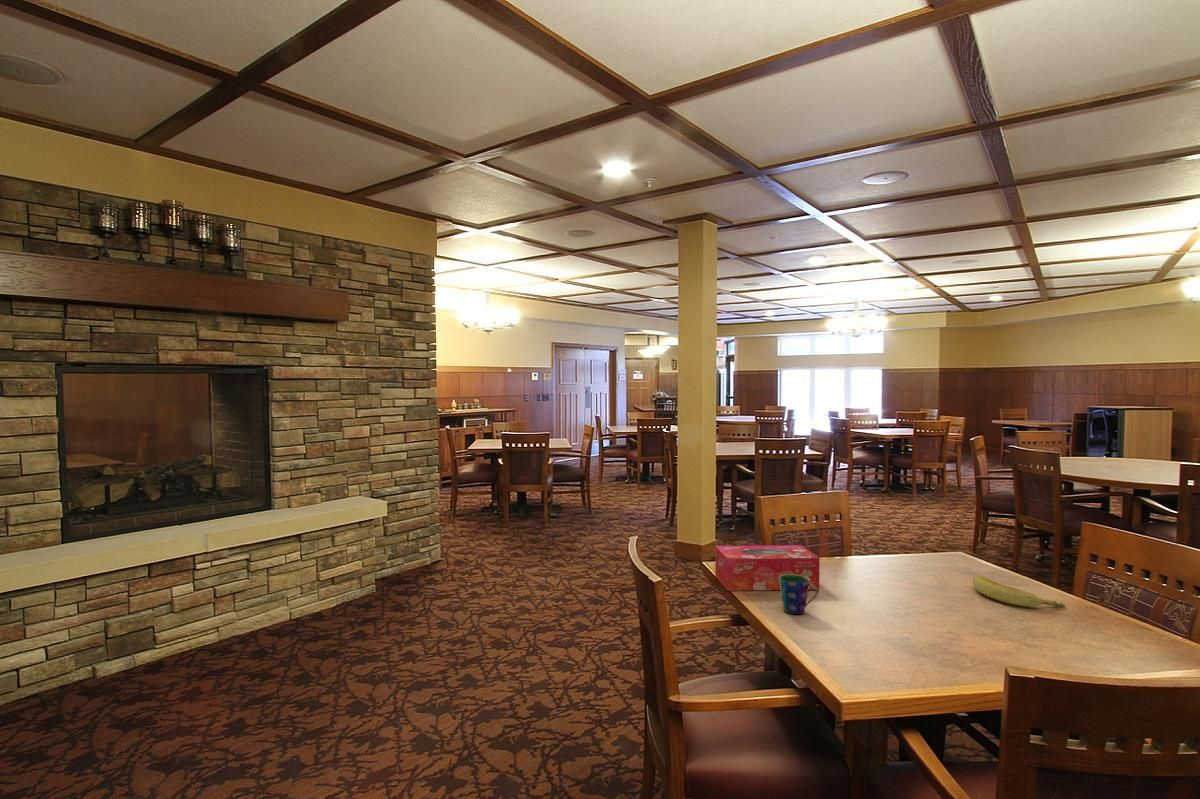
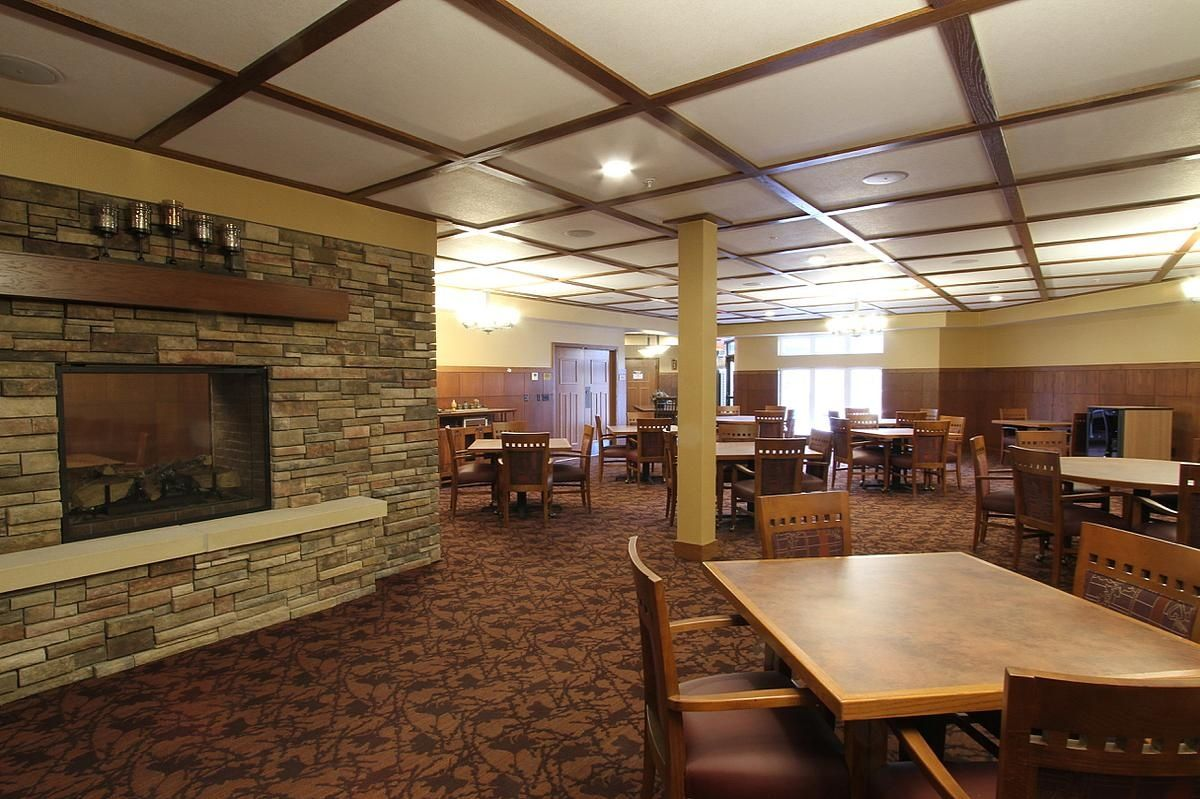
- tissue box (765, 567)
- cup (798, 595)
- banana (1016, 590)
